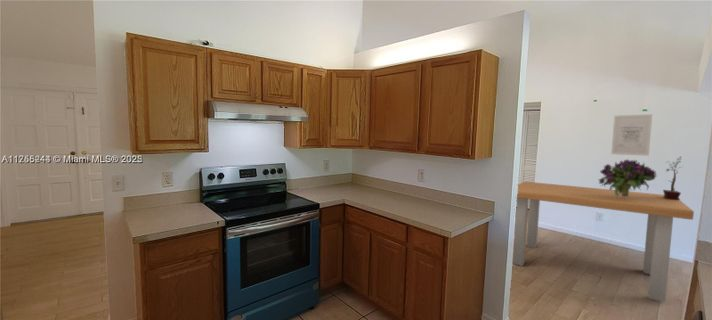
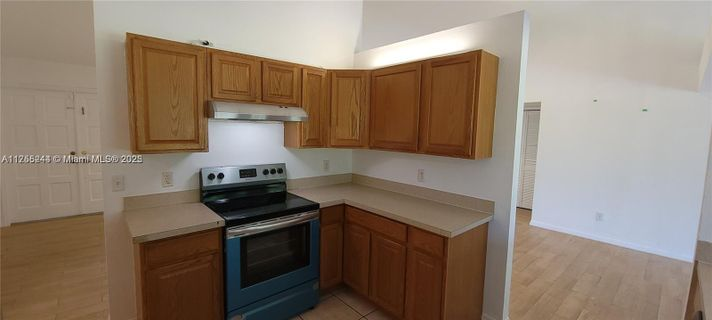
- potted plant (672, 179)
- wall art (631, 135)
- dining table (587, 206)
- bouquet (625, 178)
